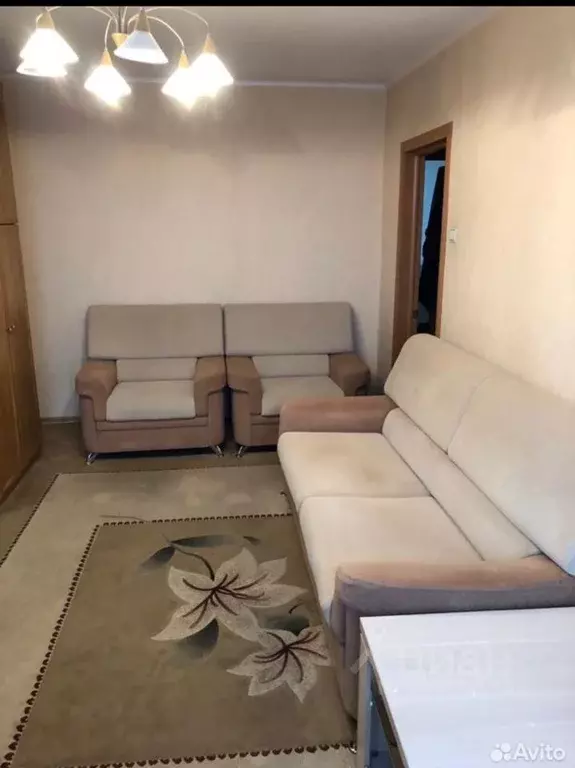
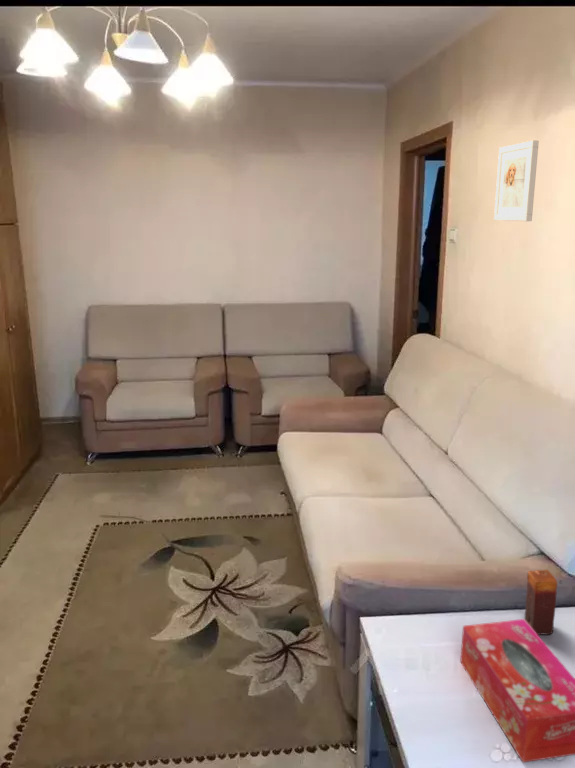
+ candle (540, 601)
+ tissue box (523, 683)
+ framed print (514, 183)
